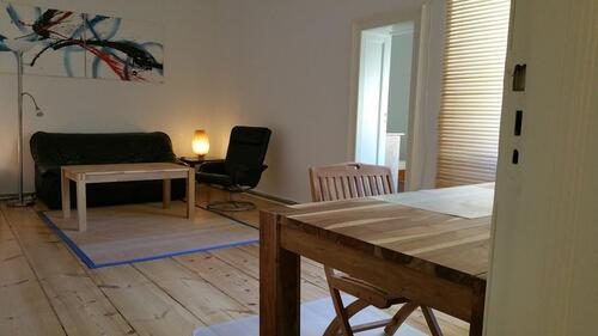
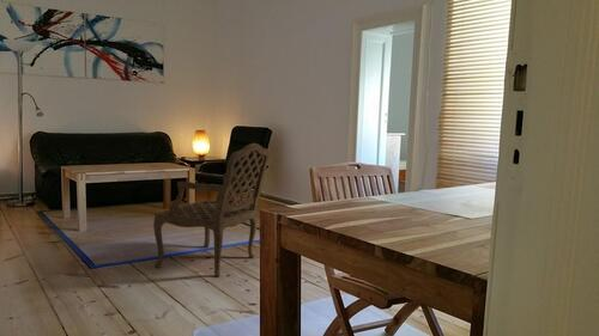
+ armchair (214, 202)
